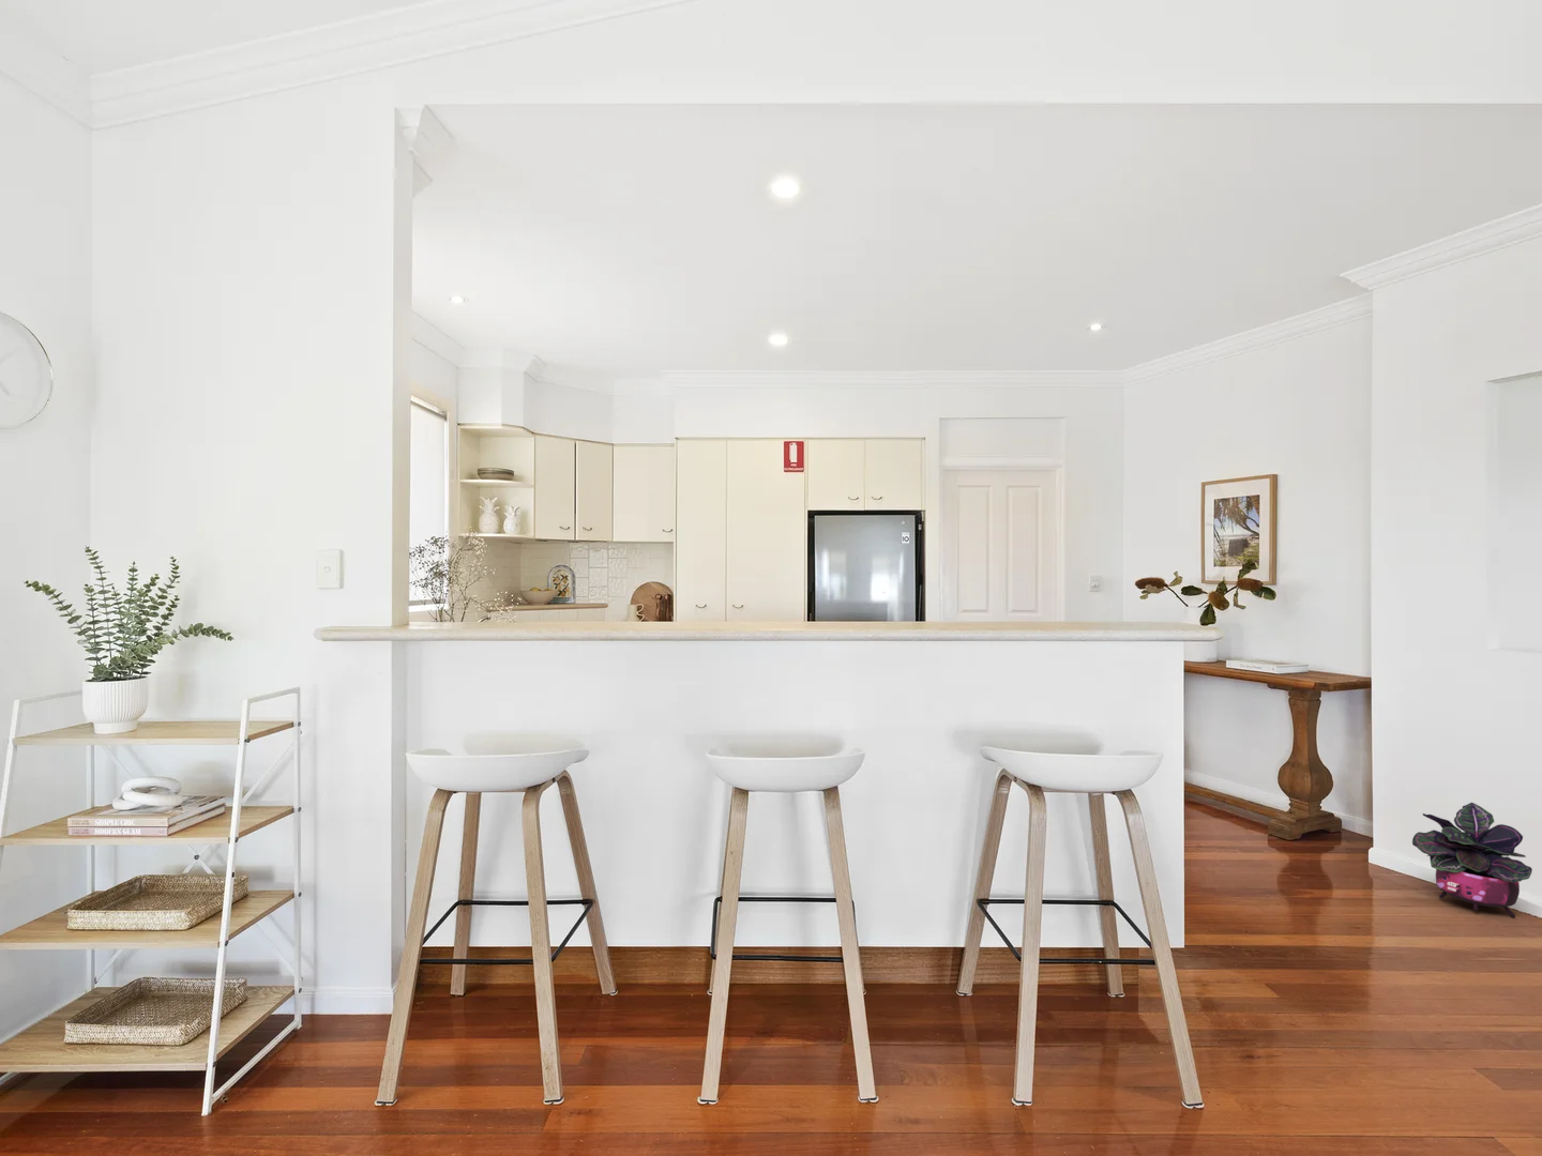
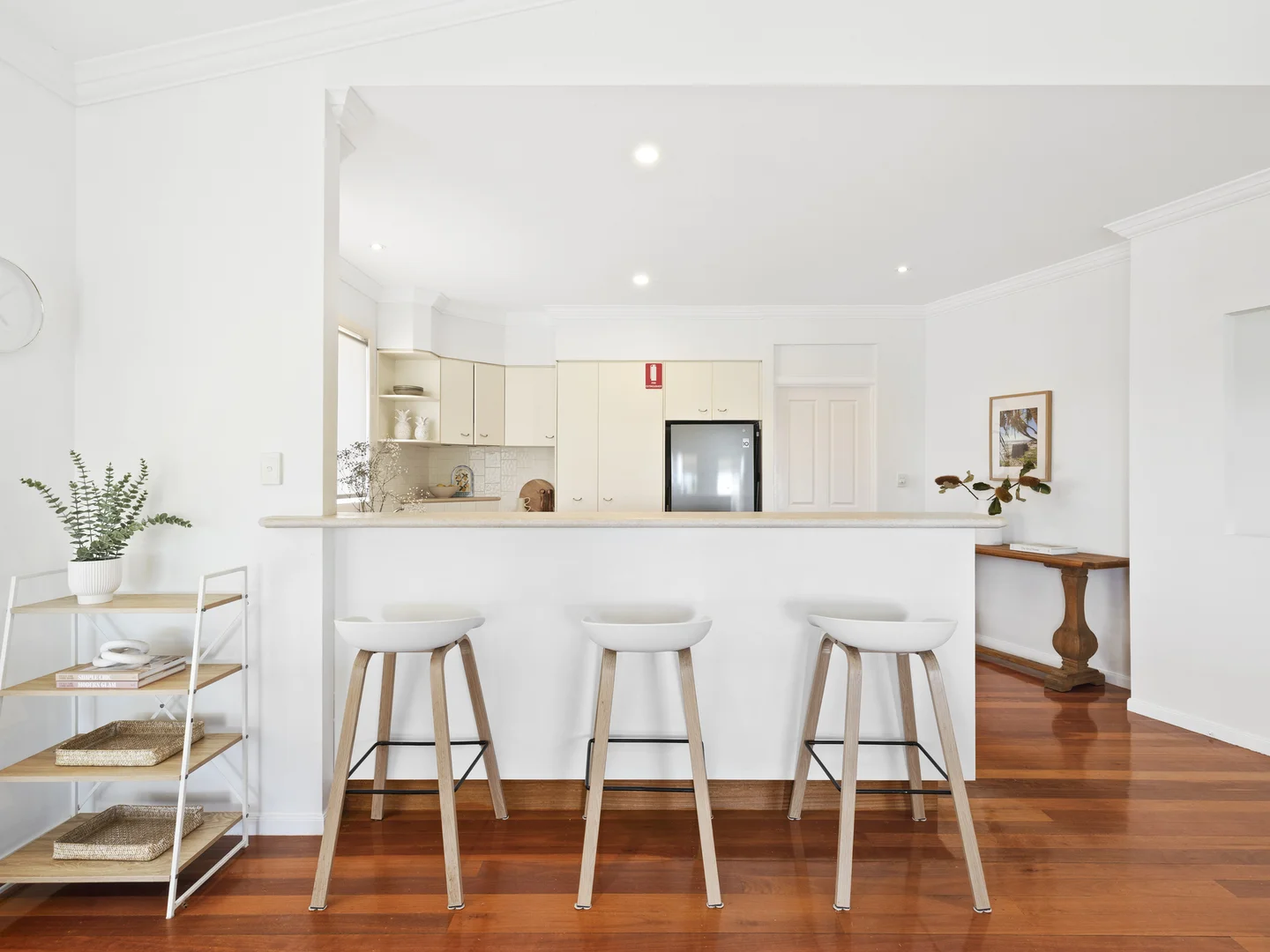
- potted plant (1474, 856)
